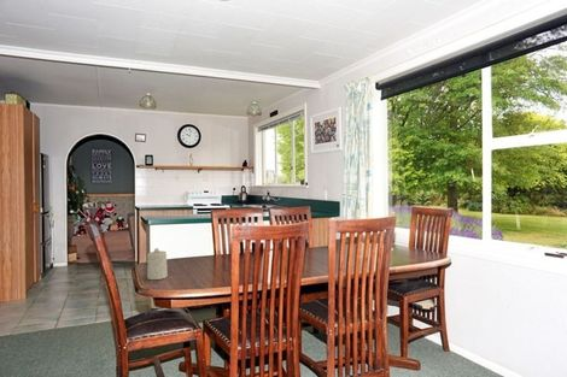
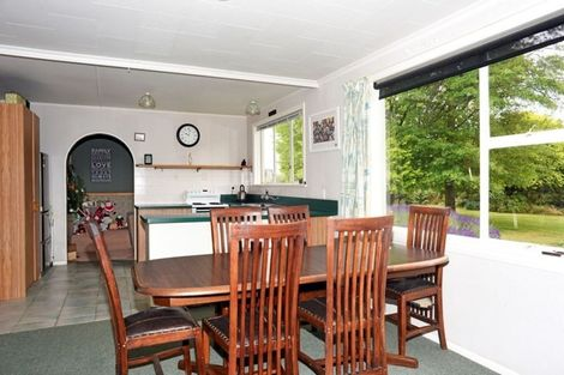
- candle (157, 263)
